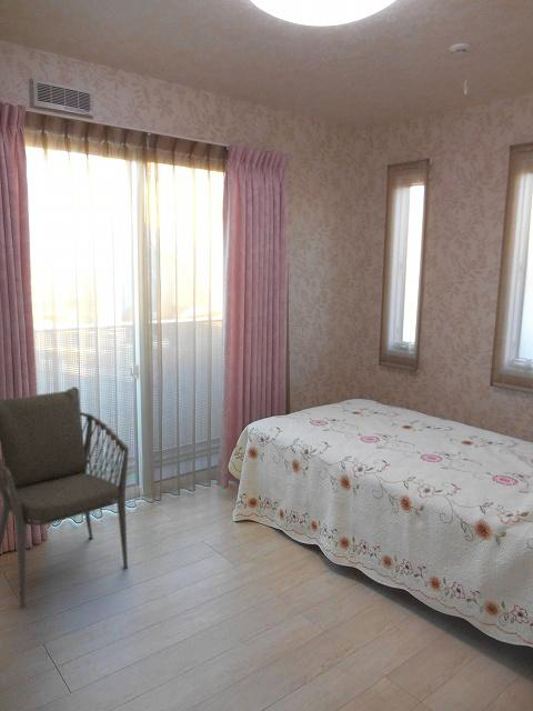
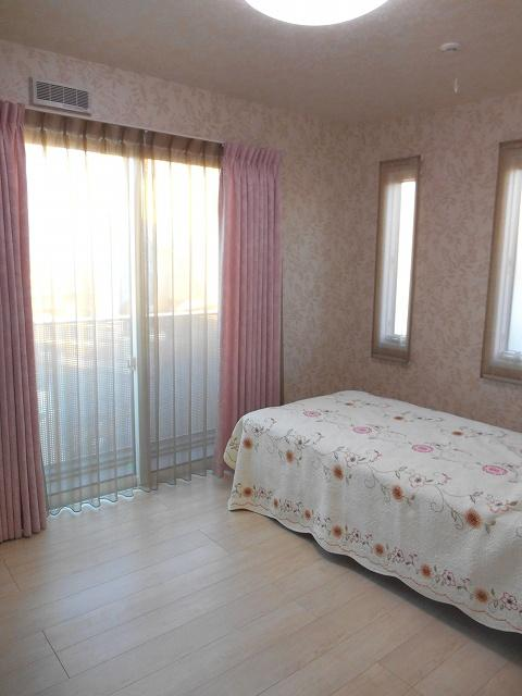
- armchair (57, 484)
